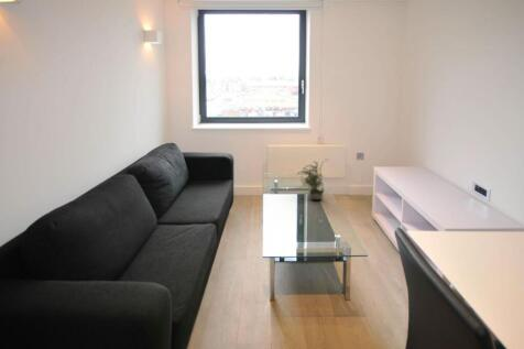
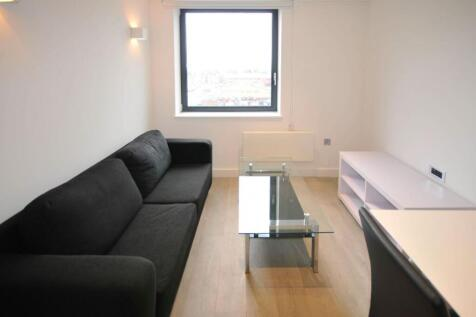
- potted plant (313, 179)
